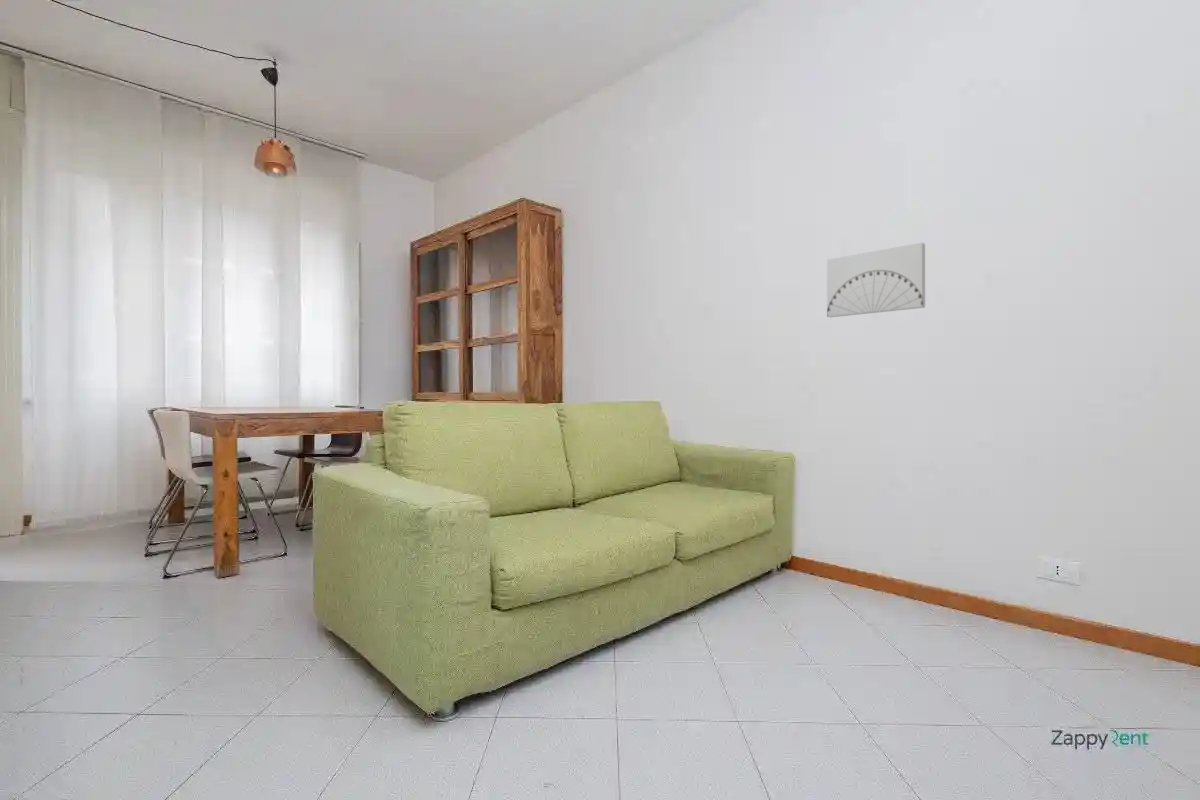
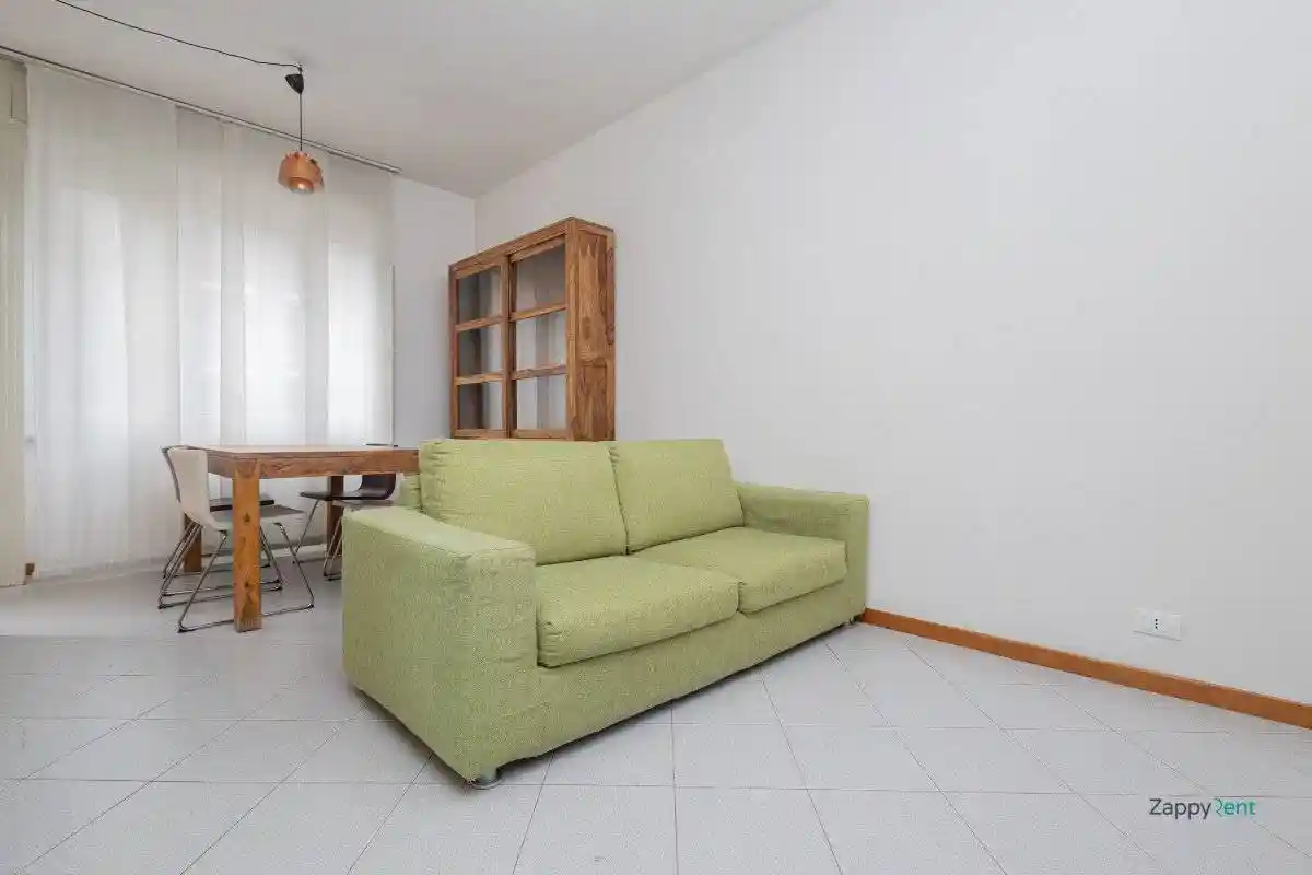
- wall art (873, 282)
